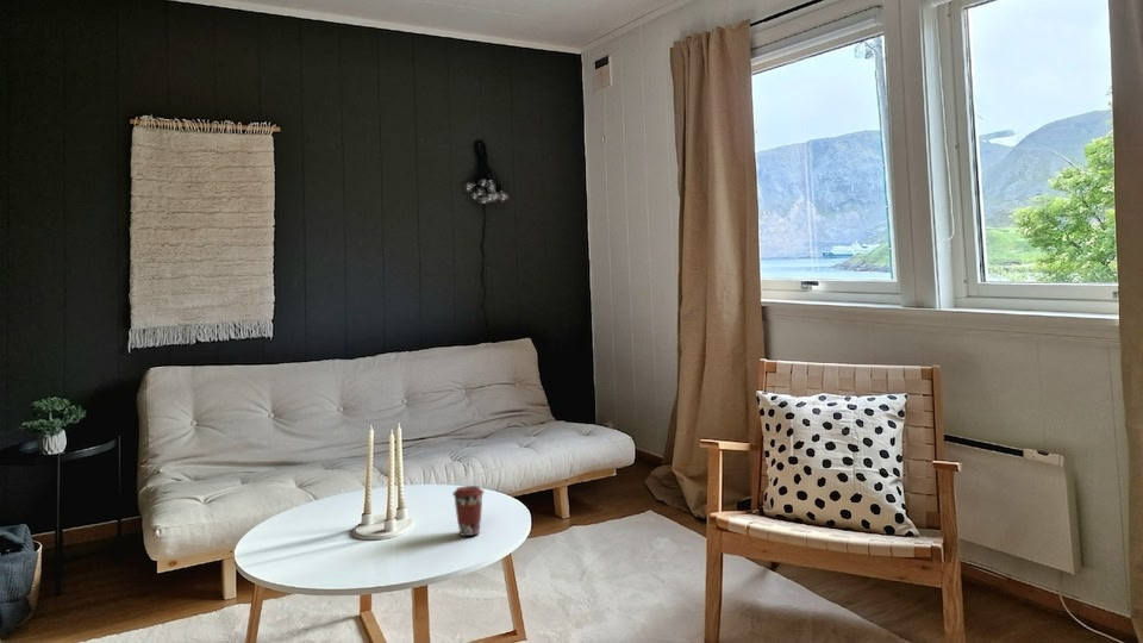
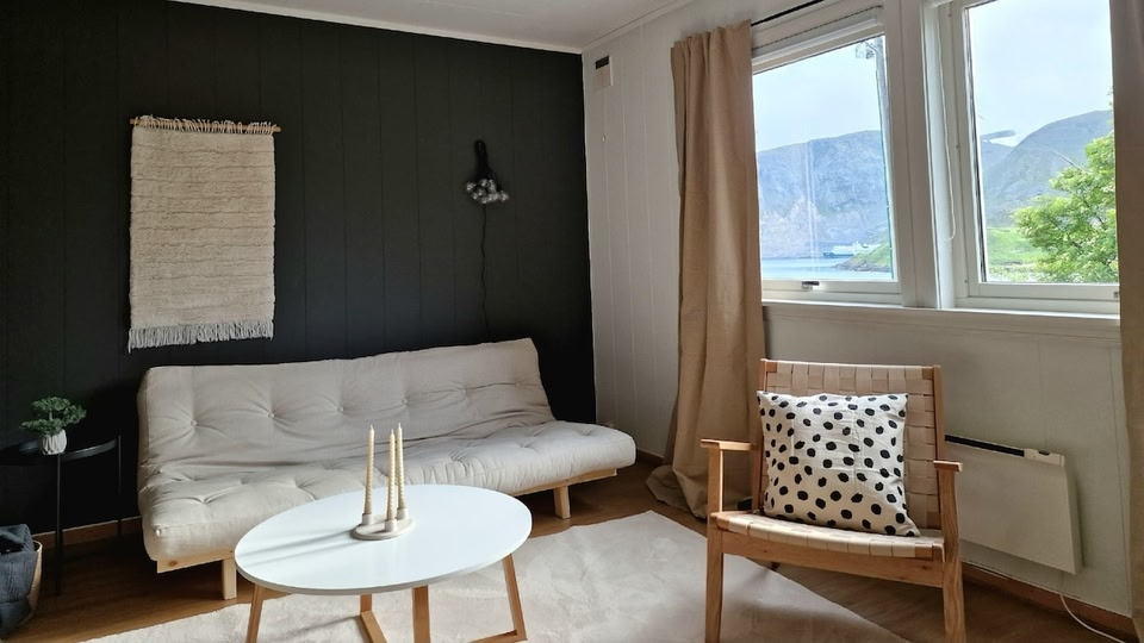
- coffee cup (468, 510)
